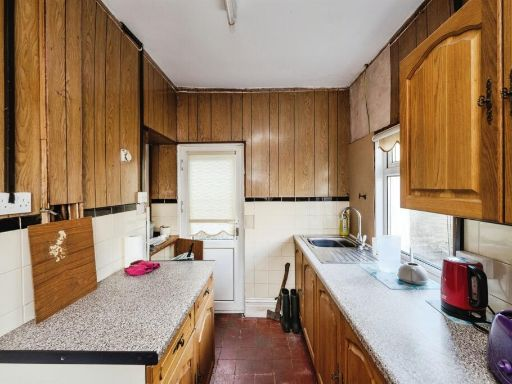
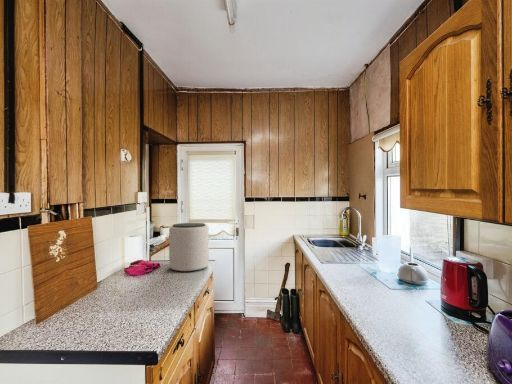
+ plant pot (189, 245)
